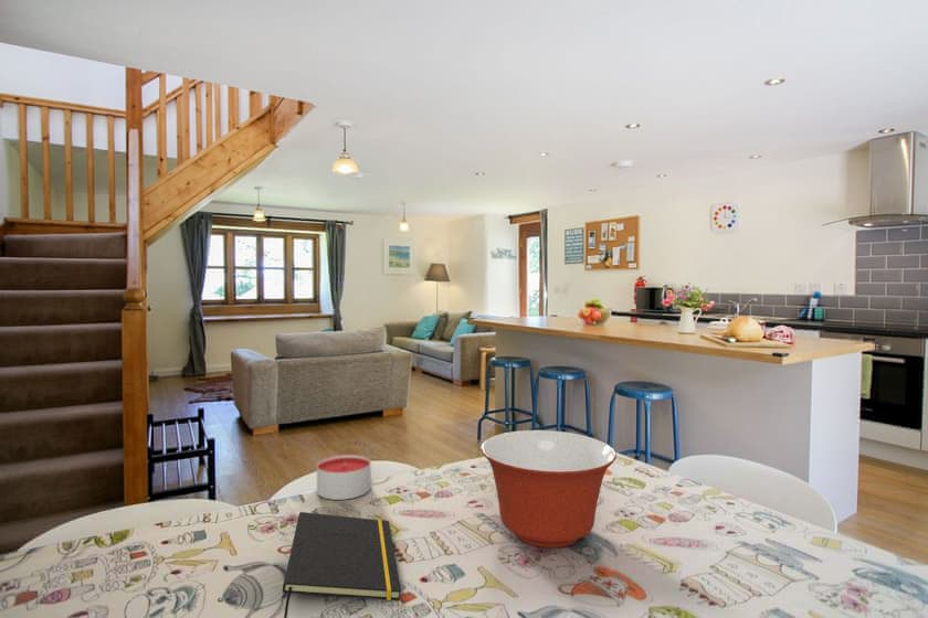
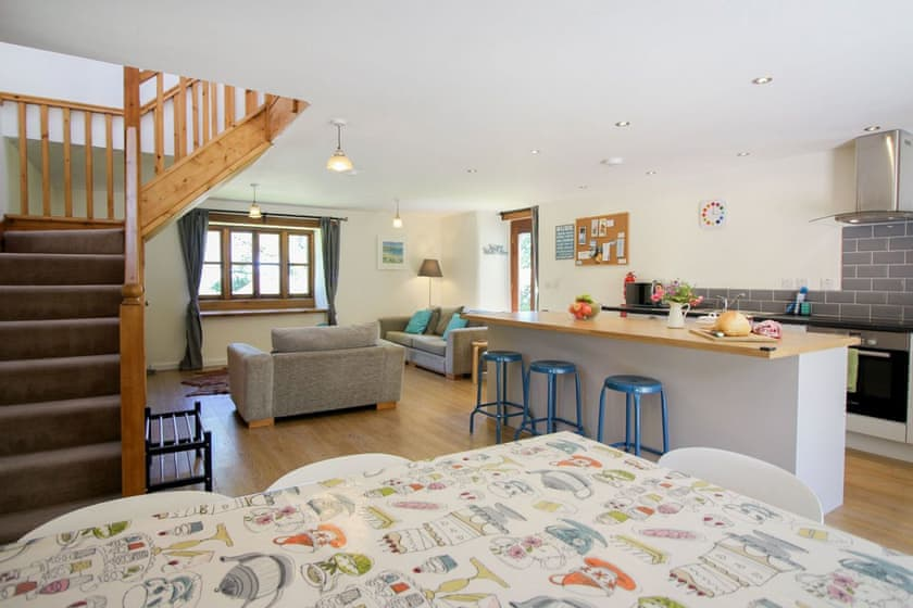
- mixing bowl (546, 489)
- notepad (344, 551)
- candle (344, 475)
